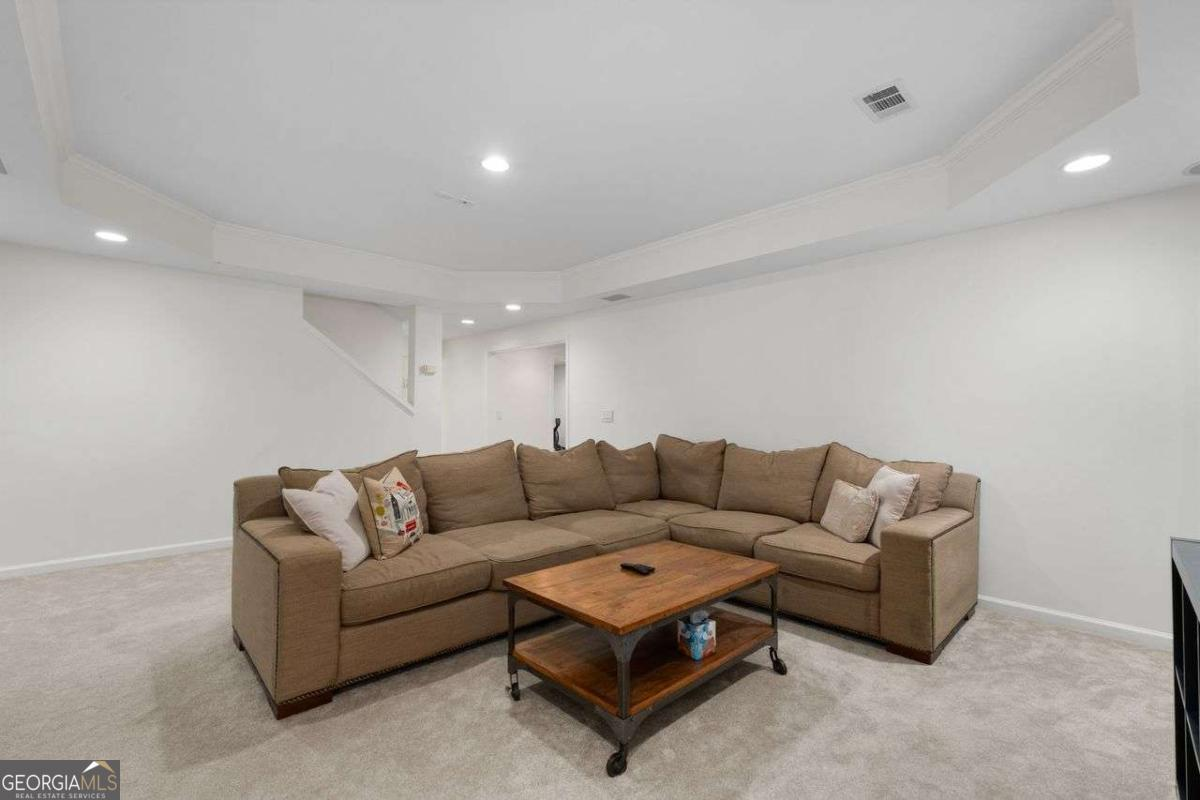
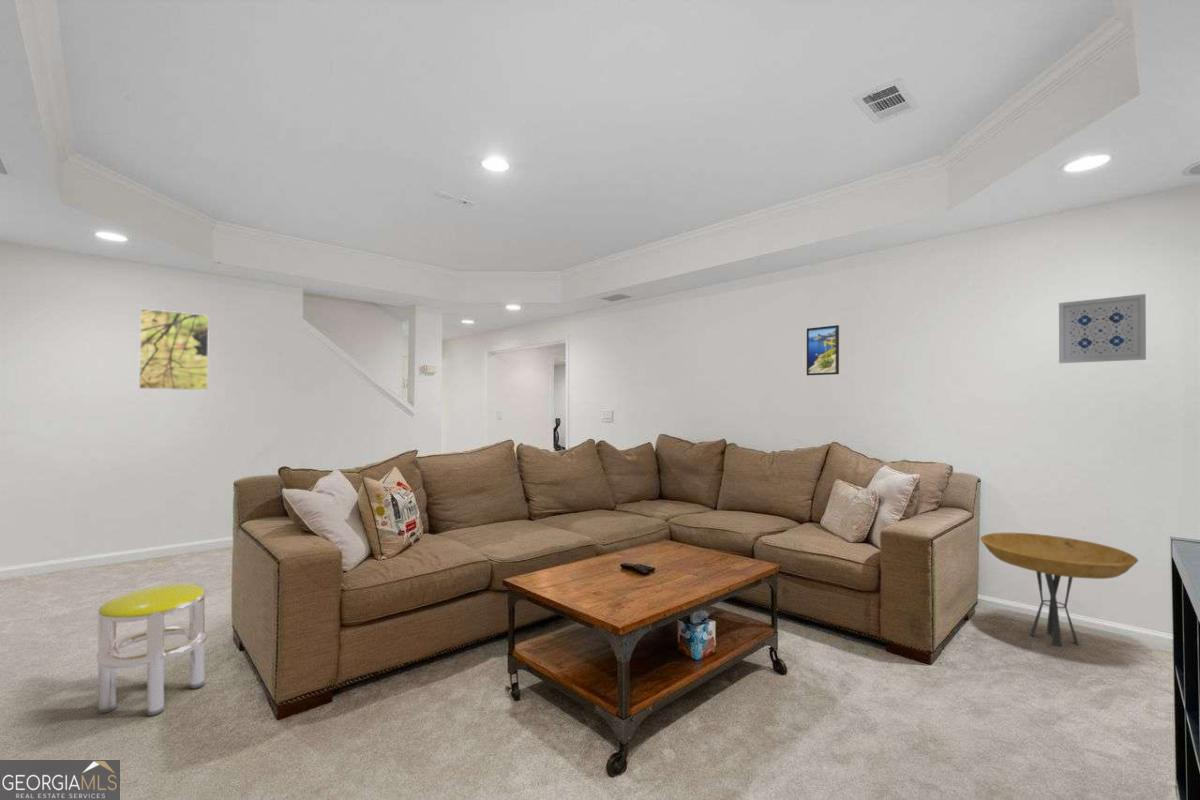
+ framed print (175, 350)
+ stool (154, 644)
+ side table (1053, 592)
+ wall art (1100, 330)
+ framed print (822, 350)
